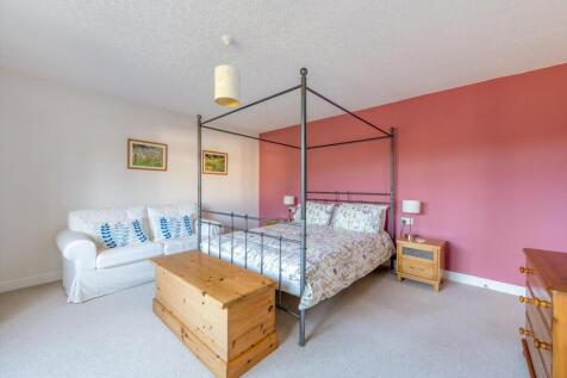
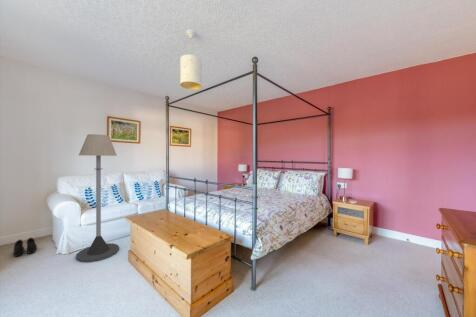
+ boots (27, 245)
+ floor lamp (98, 194)
